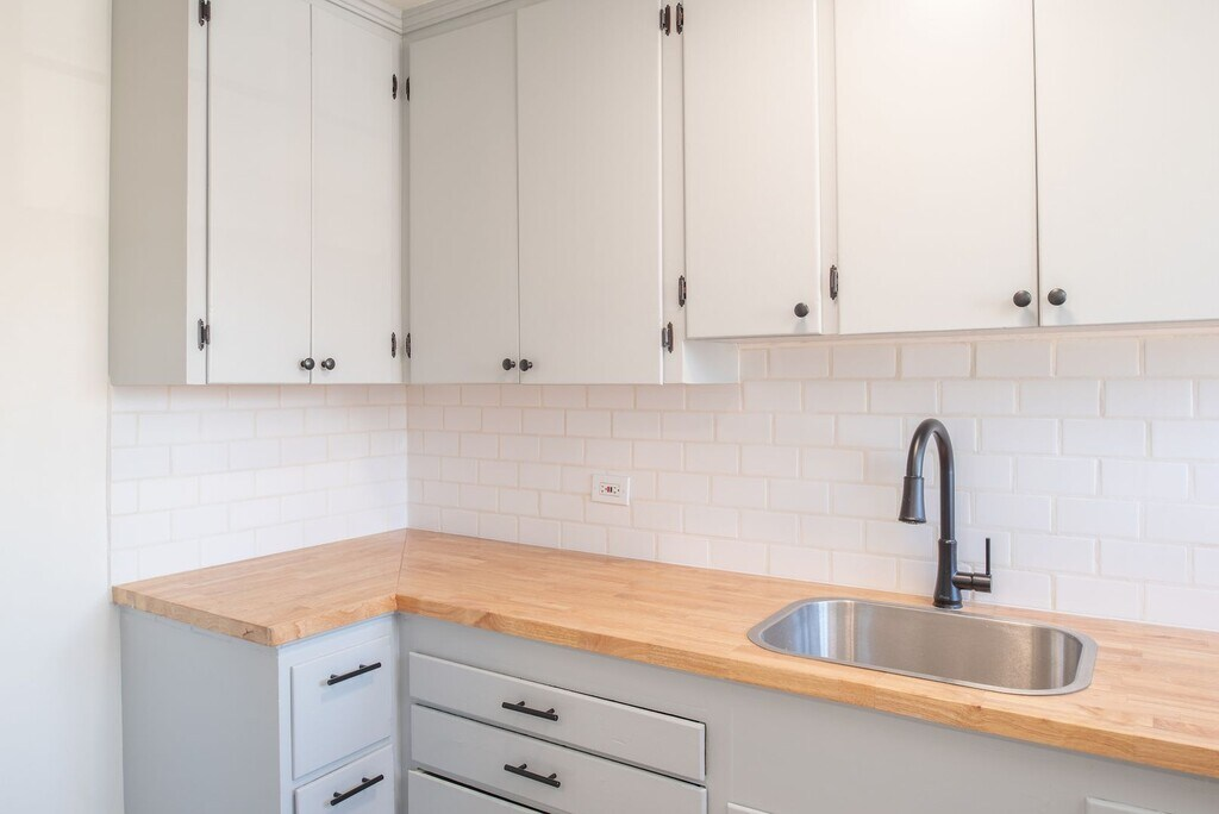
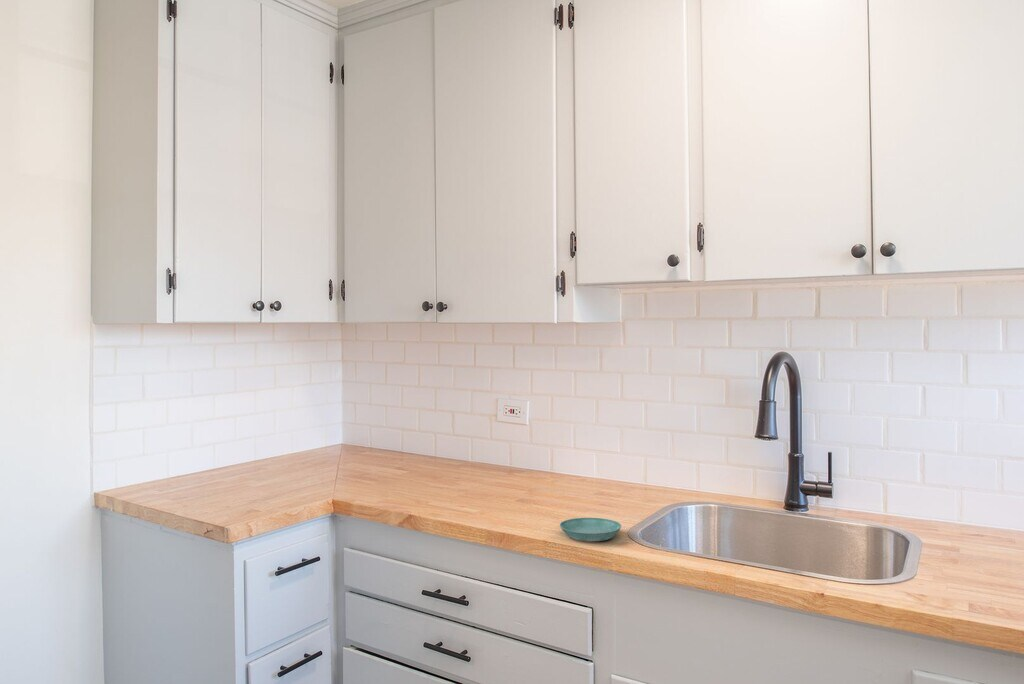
+ saucer (590, 530)
